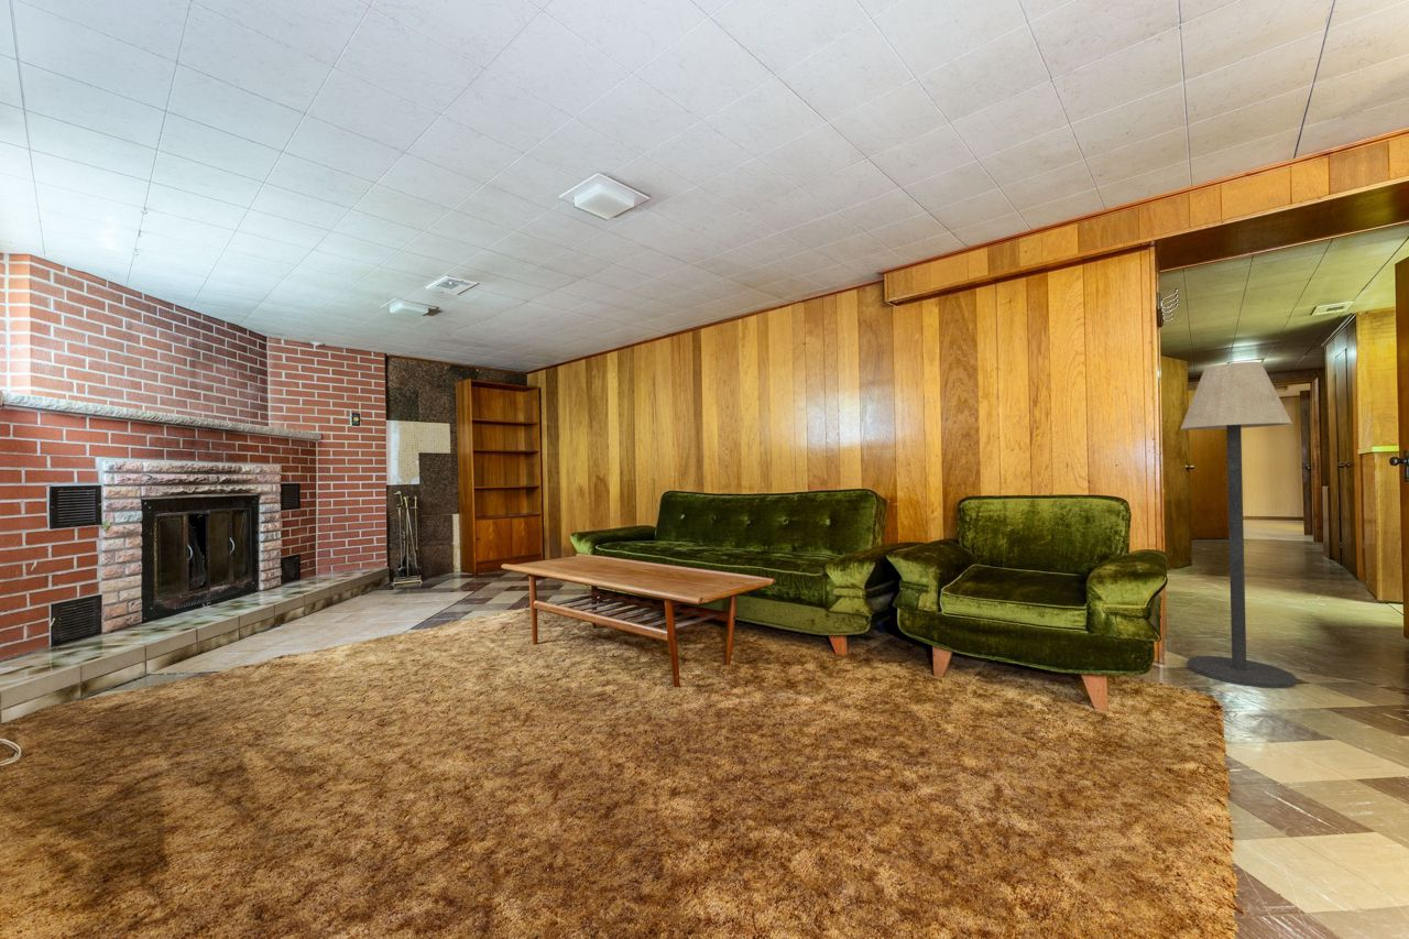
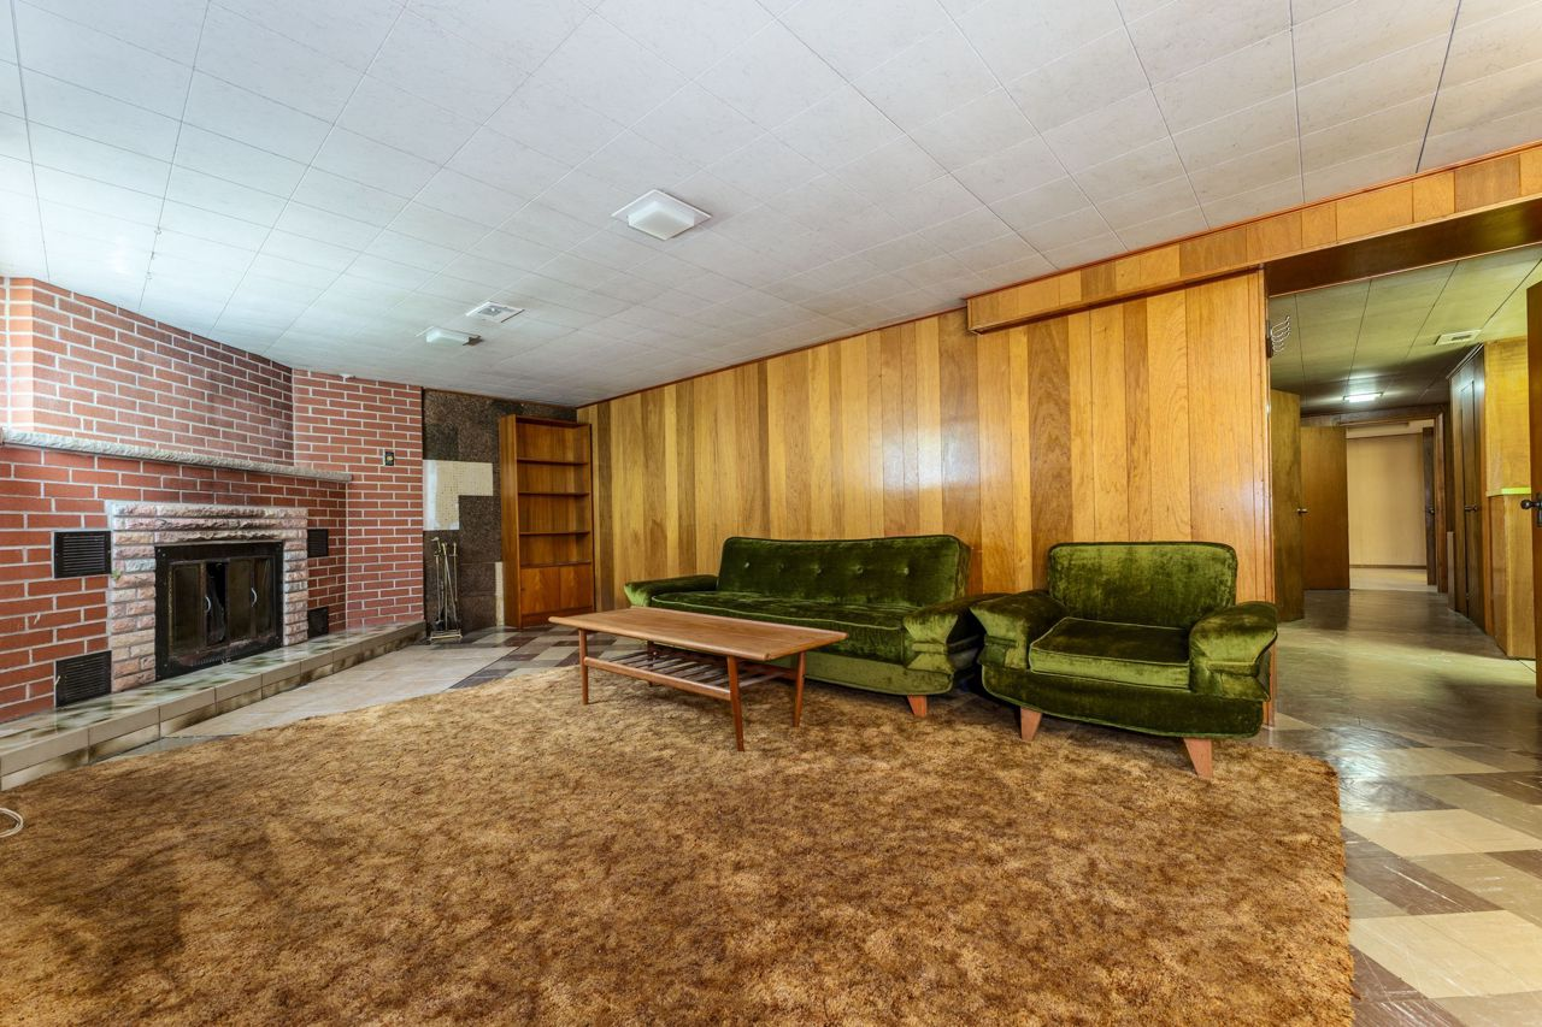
- floor lamp (1235, 518)
